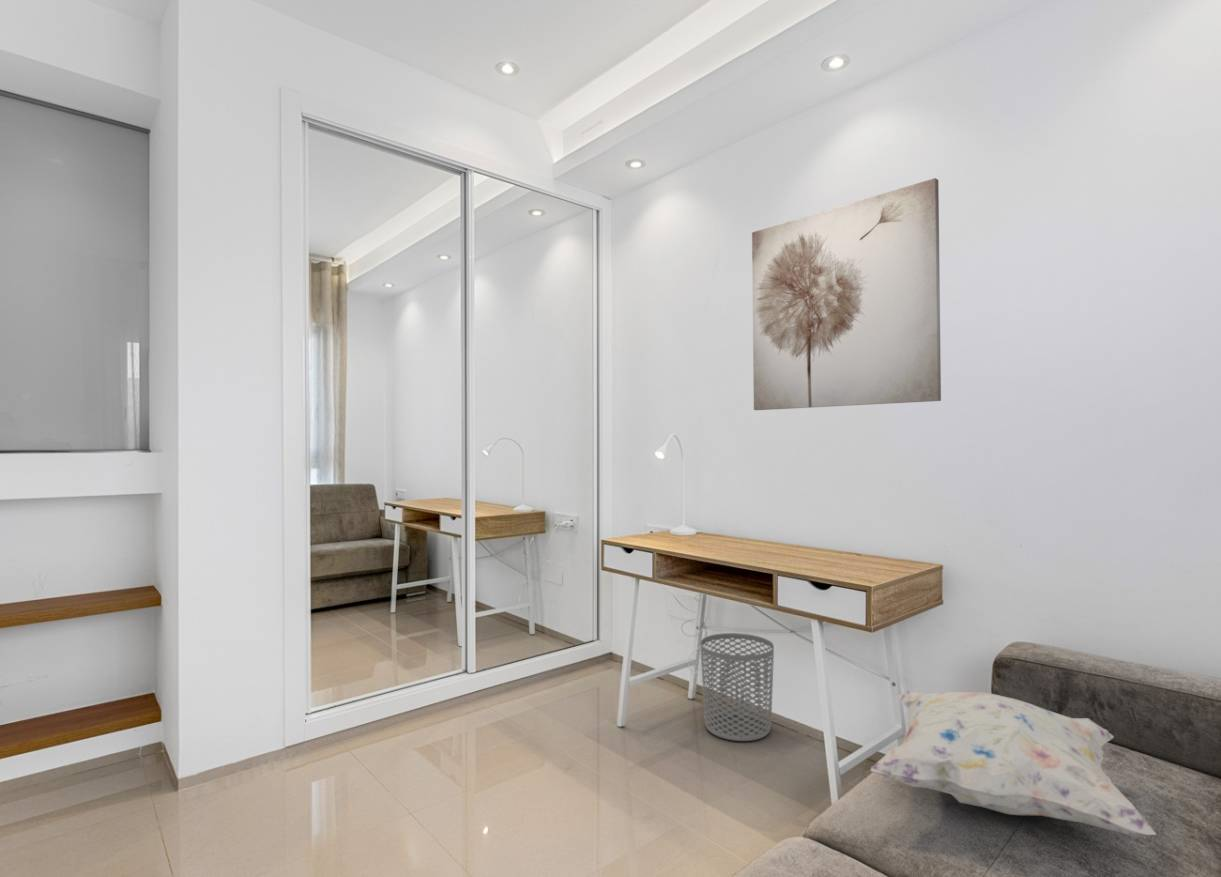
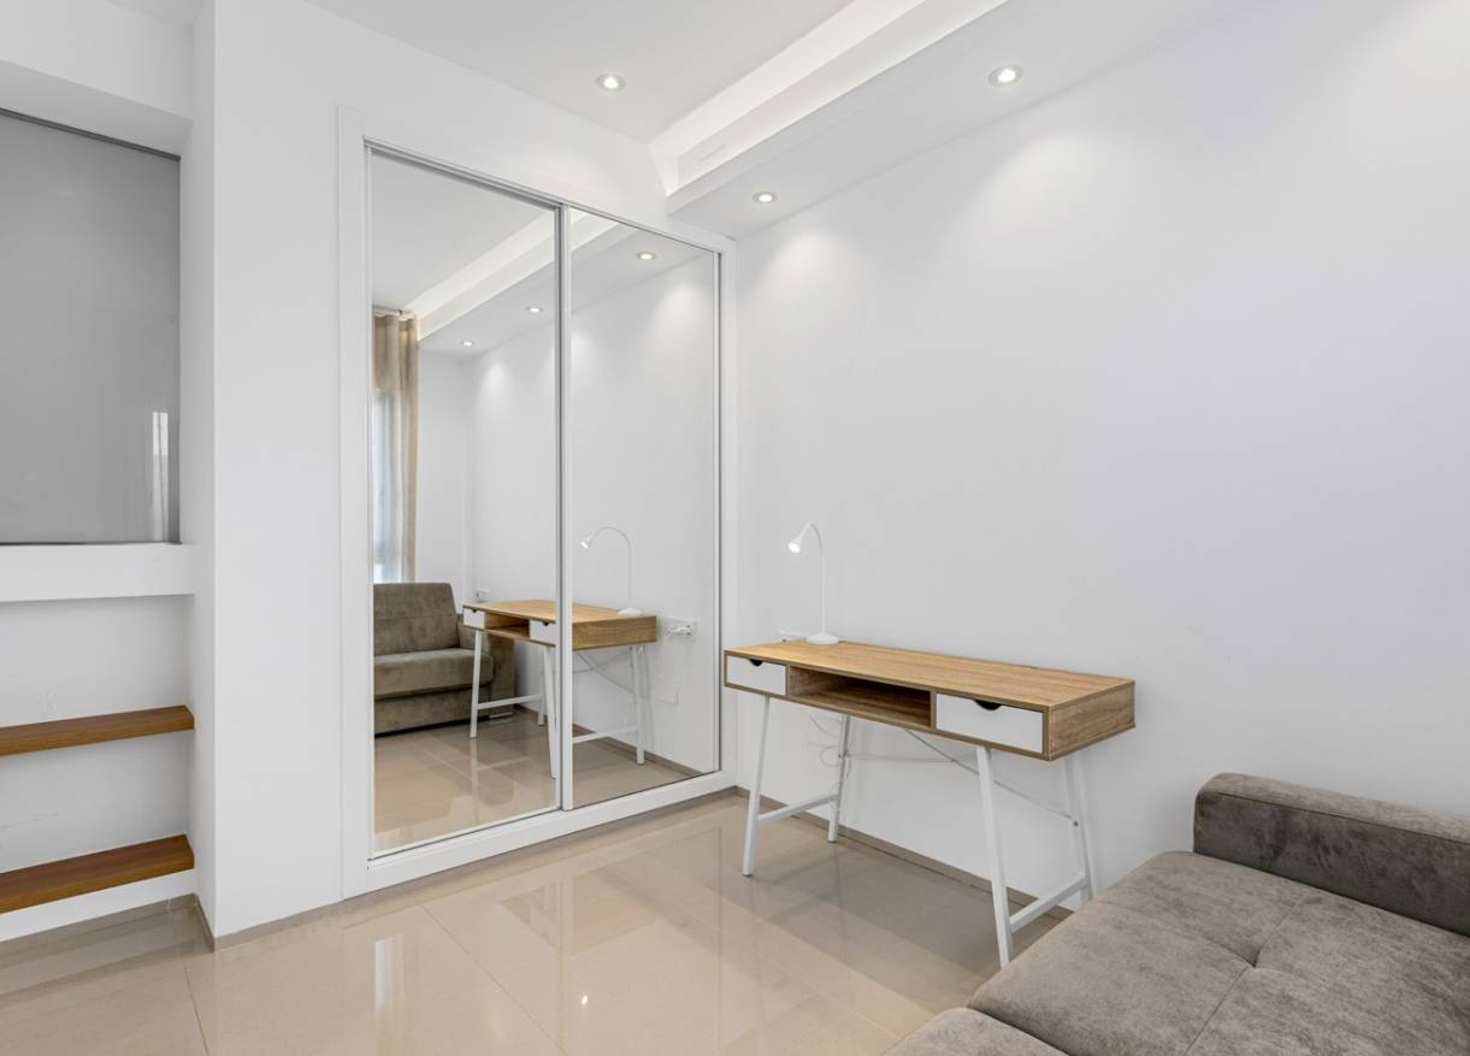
- wall art (836, 307)
- waste bin (737, 685)
- decorative pillow (998, 748)
